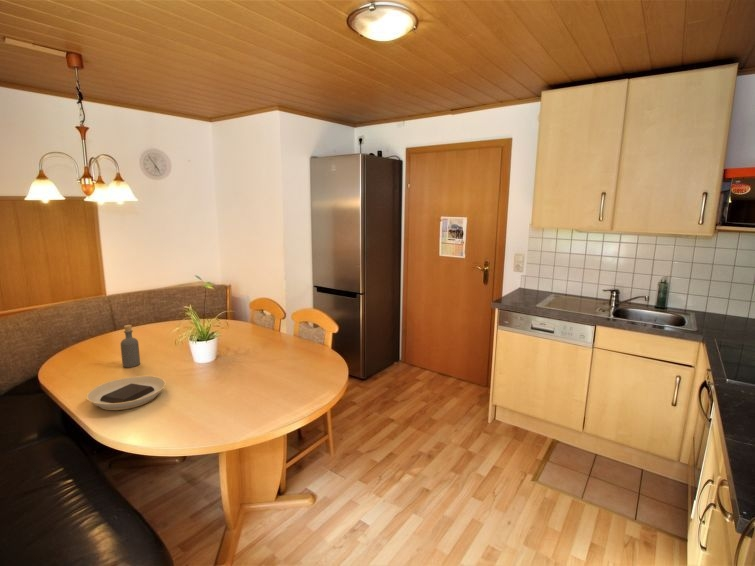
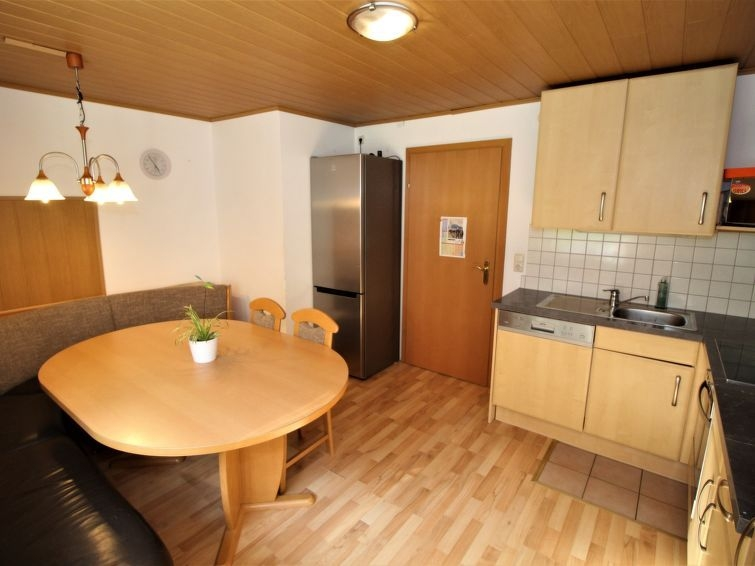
- plate (128, 393)
- bottle (129, 345)
